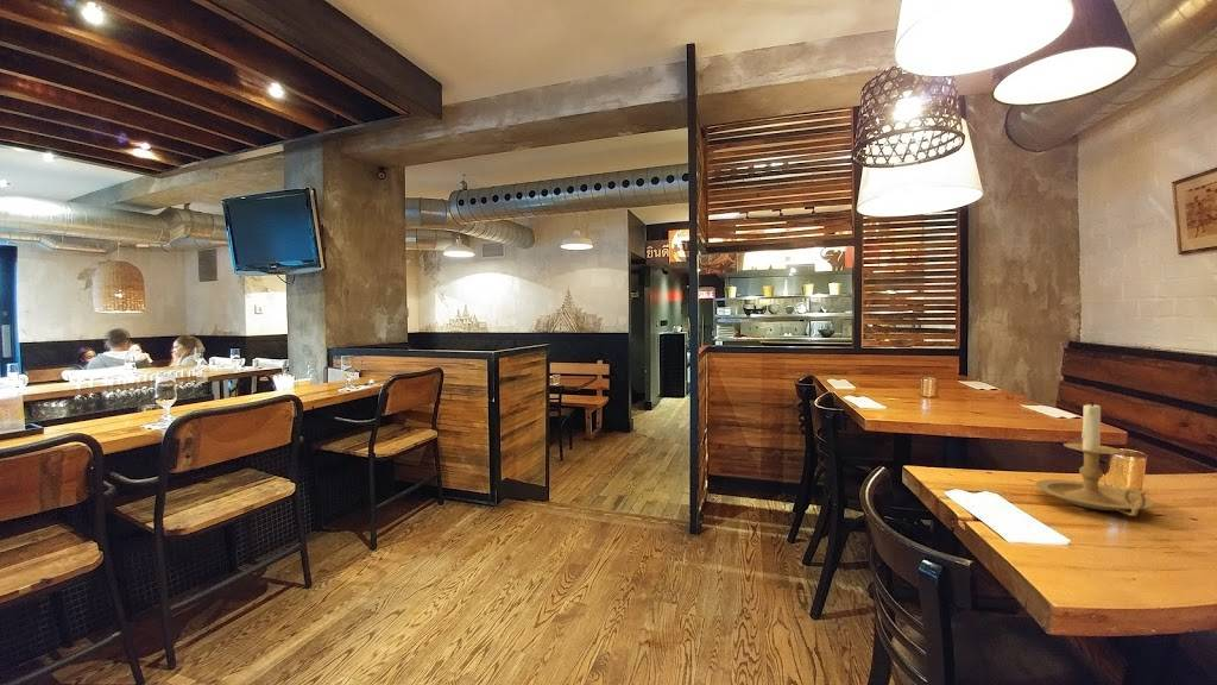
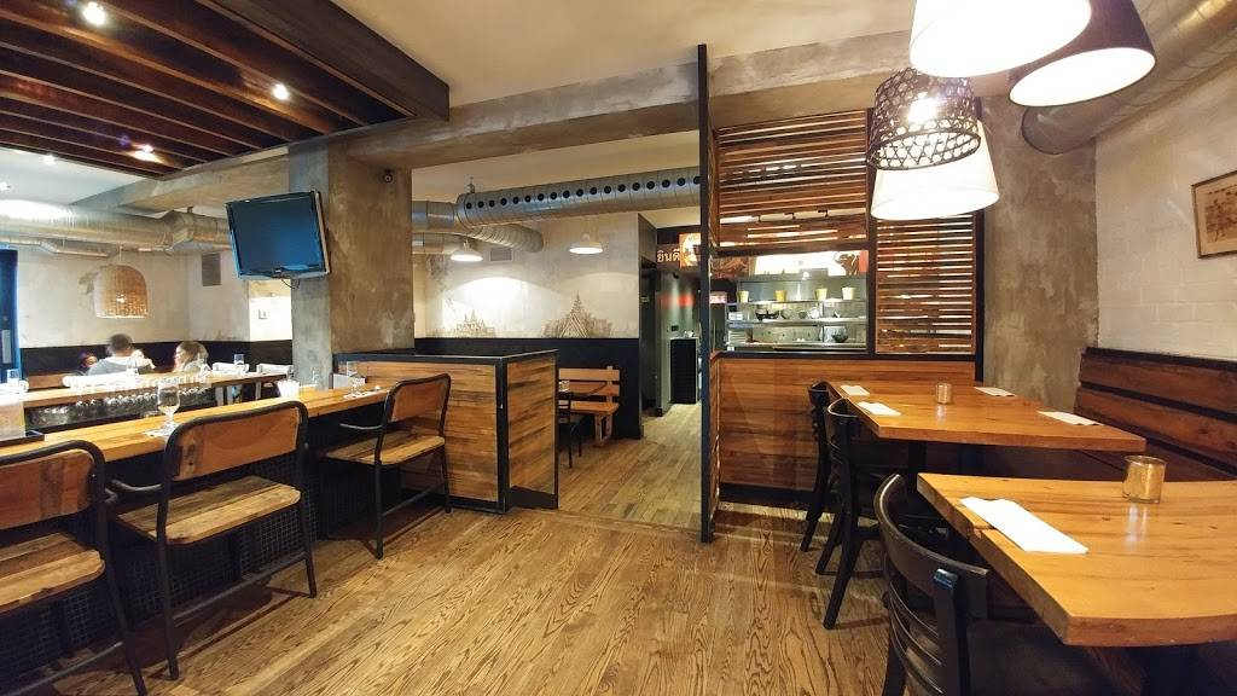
- candle holder (1091, 452)
